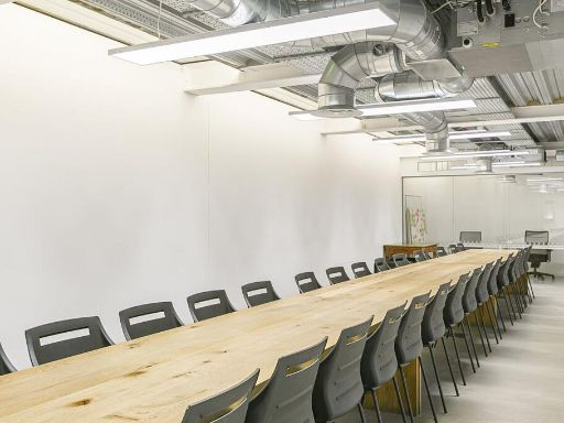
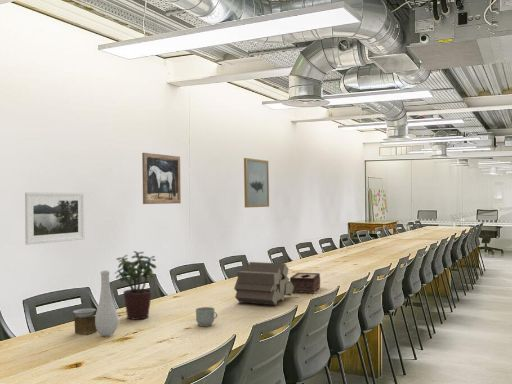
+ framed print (56, 217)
+ wall art (257, 183)
+ tissue box (305, 282)
+ potted plant (139, 284)
+ log pile (265, 281)
+ vase (99, 302)
+ mug (207, 317)
+ wall art (162, 179)
